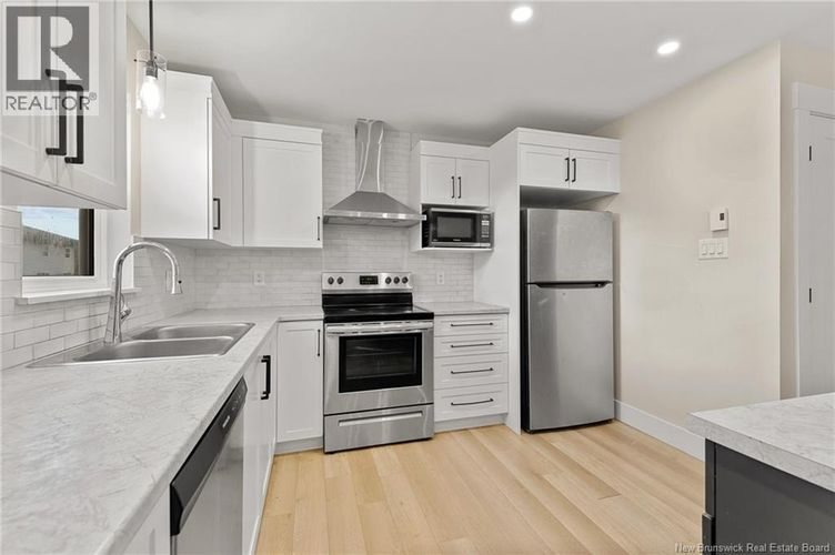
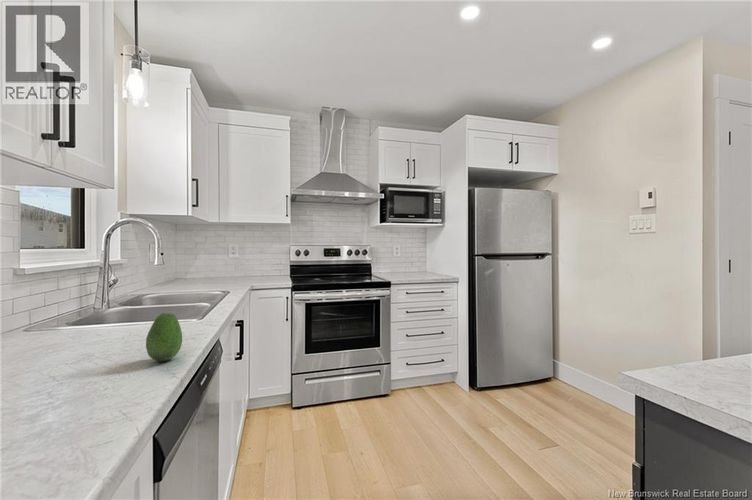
+ fruit (164, 336)
